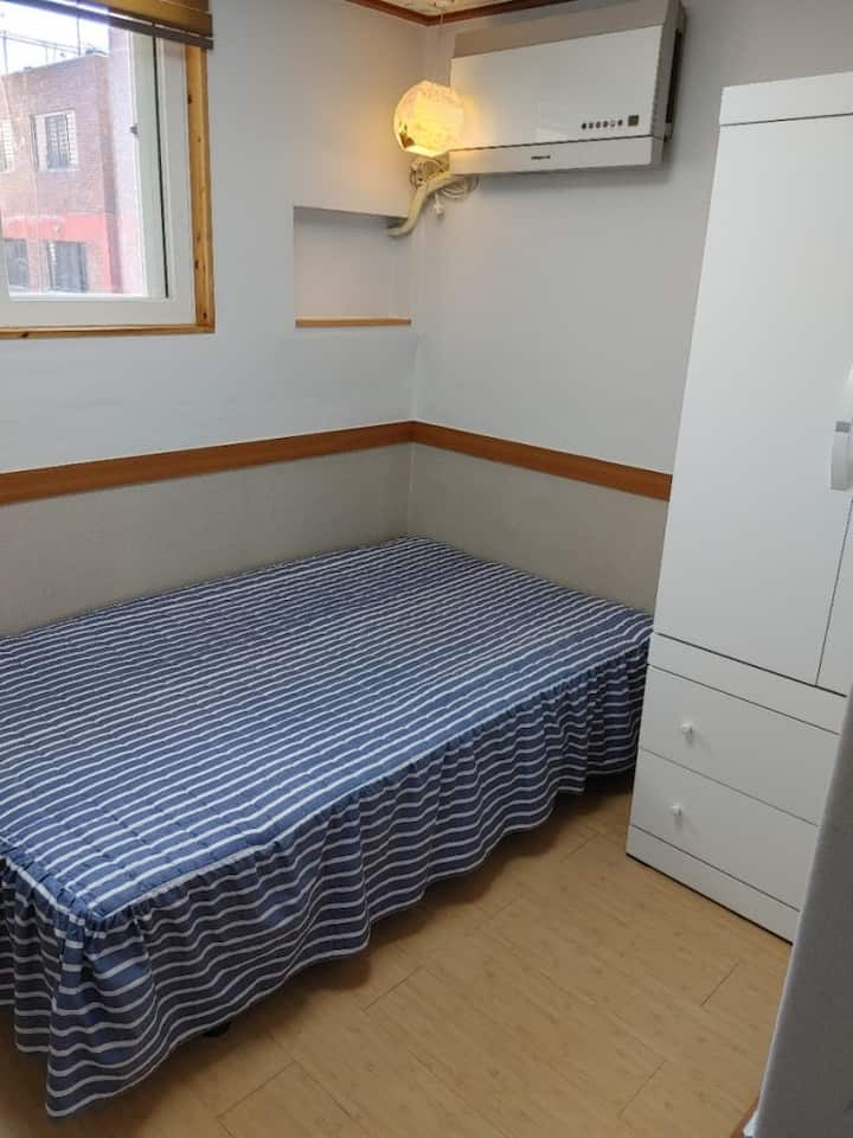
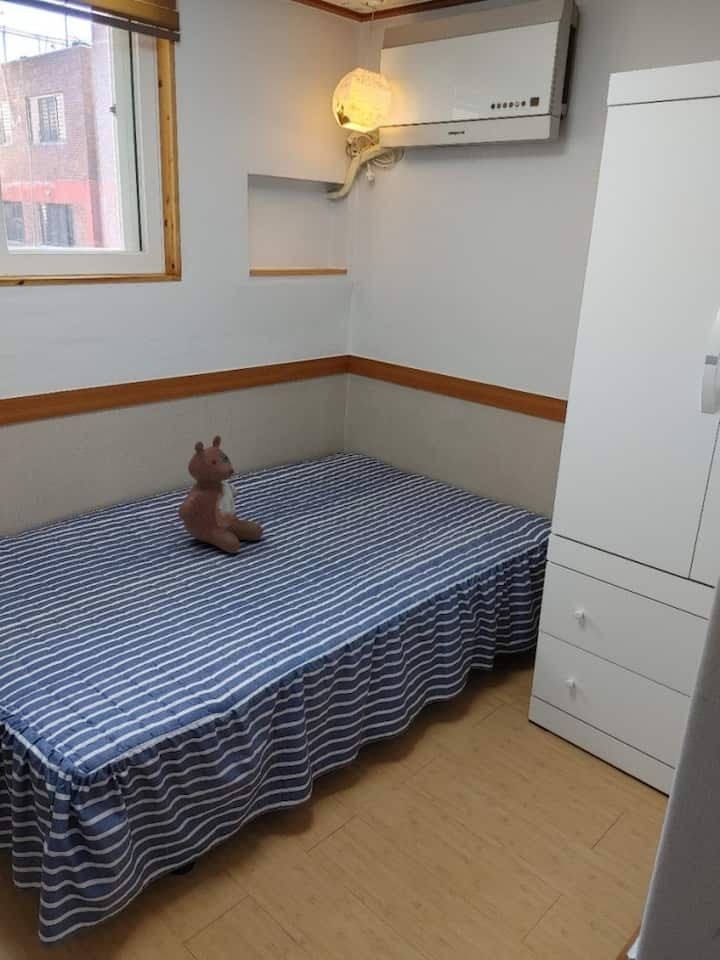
+ stuffed bear (221, 492)
